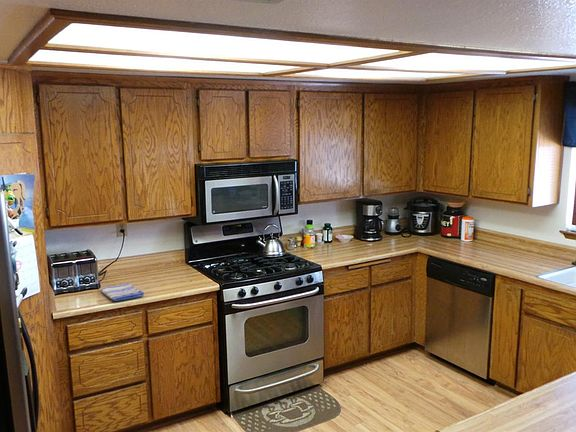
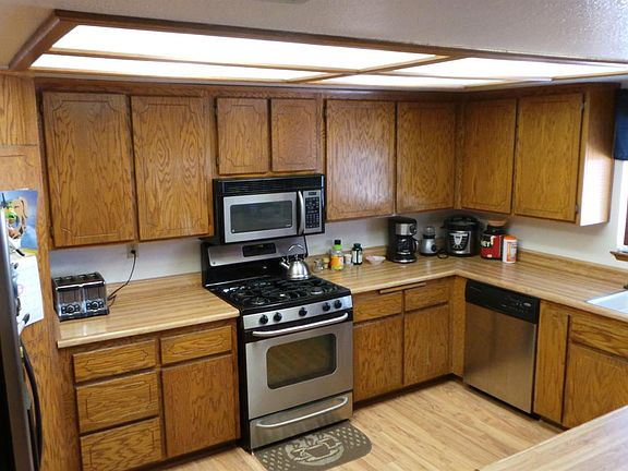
- dish towel (122, 291)
